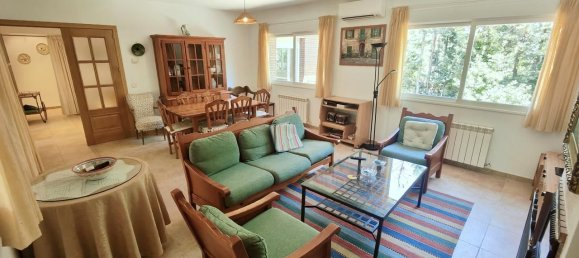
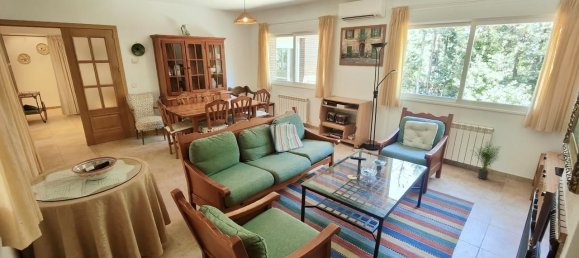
+ potted plant (483, 158)
